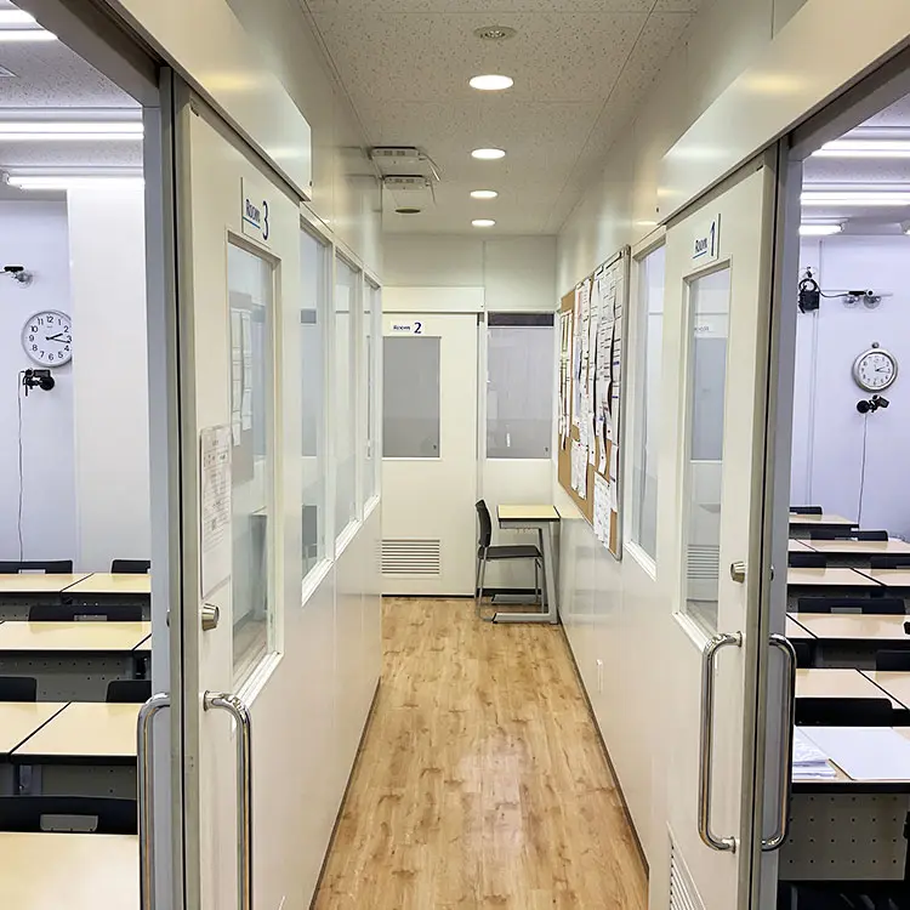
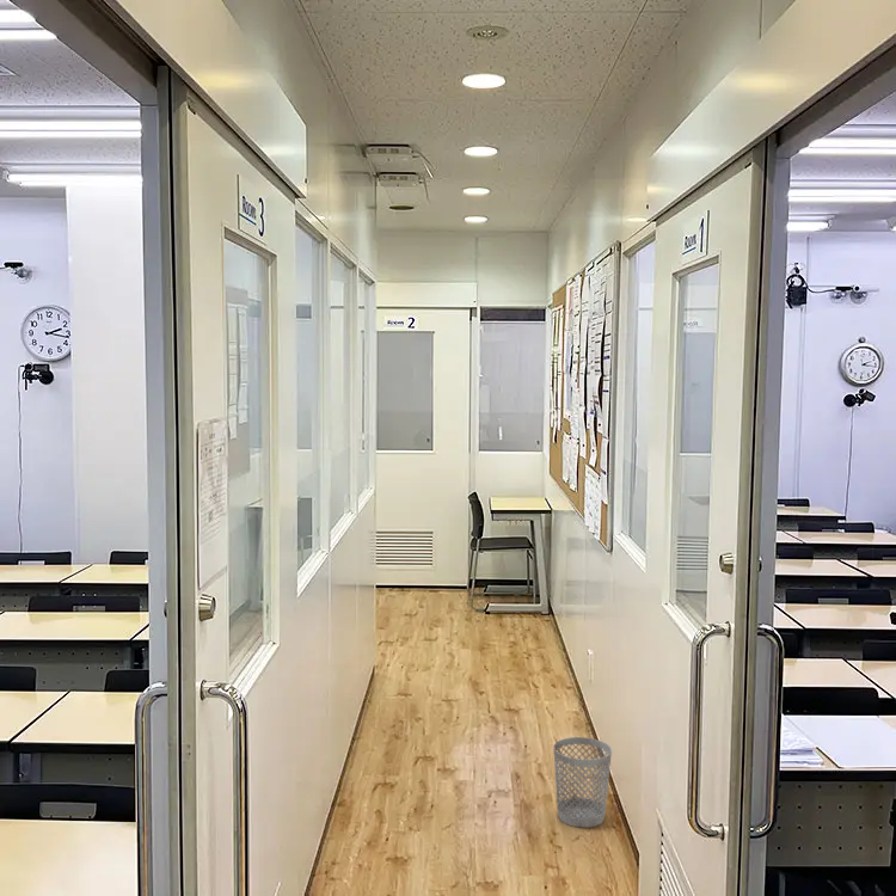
+ wastebasket (582, 783)
